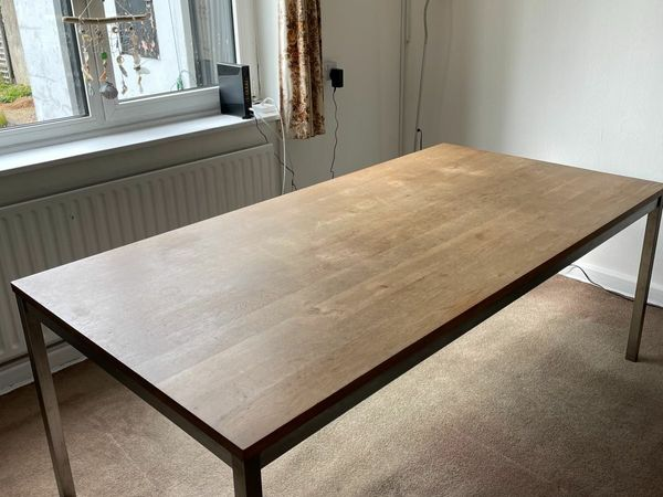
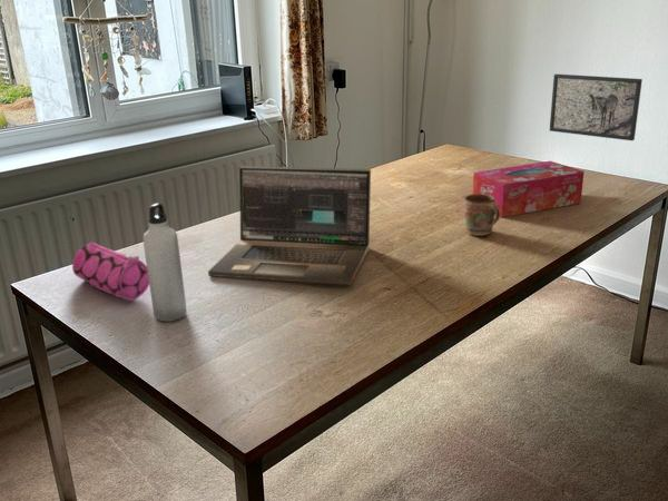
+ tissue box (527, 187)
+ laptop (292, 220)
+ mug (480, 216)
+ pencil case (110, 268)
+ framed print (592, 106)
+ water bottle (163, 261)
